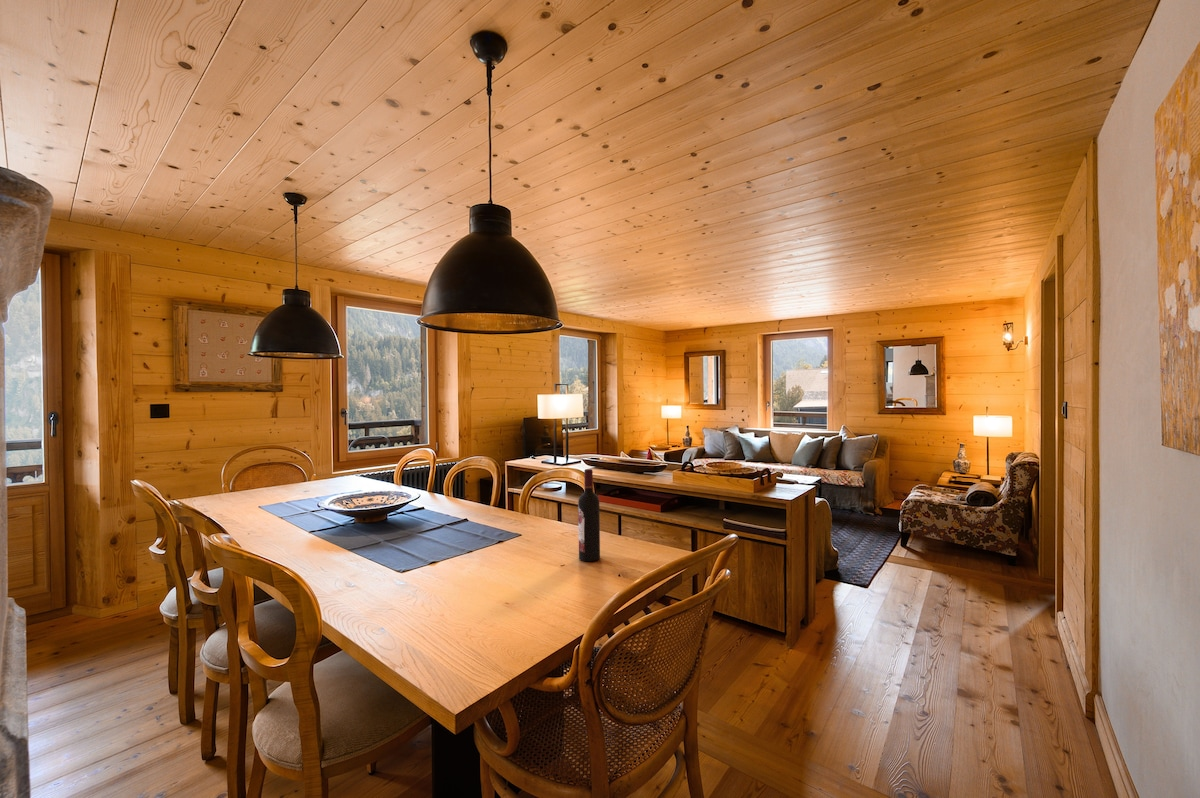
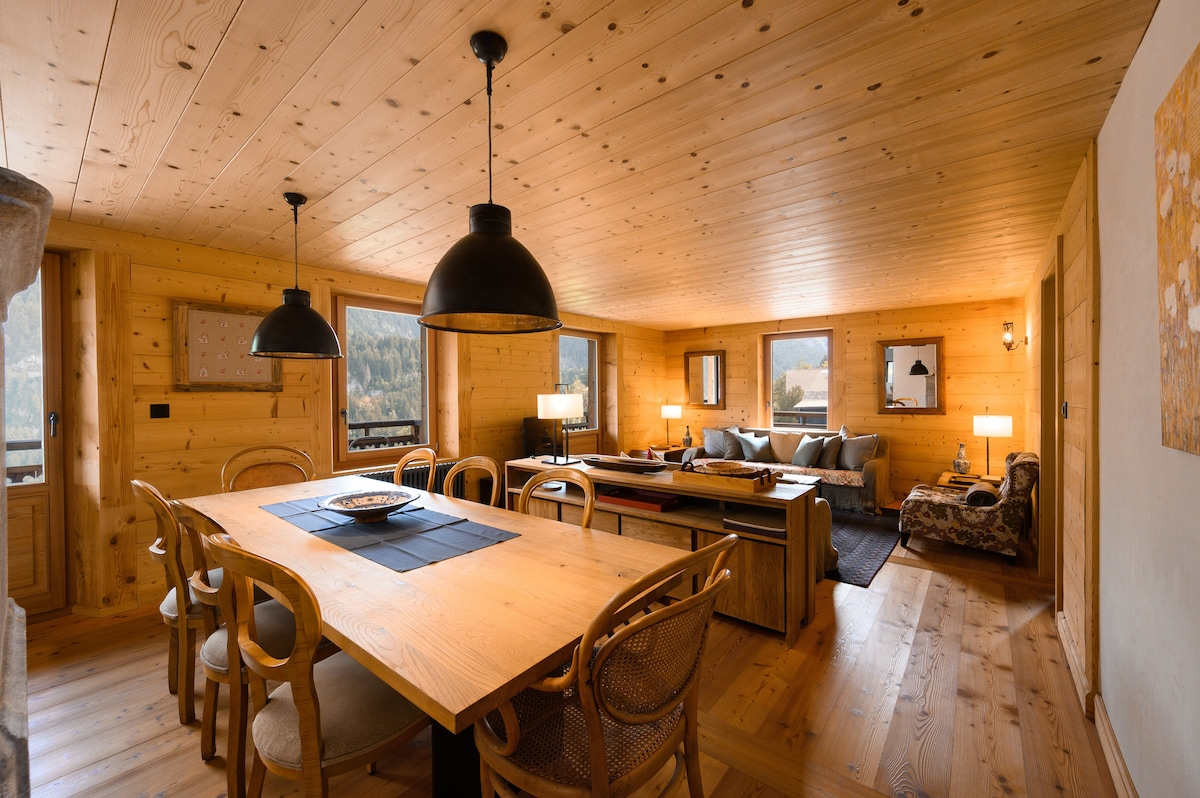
- wine bottle (588, 513)
